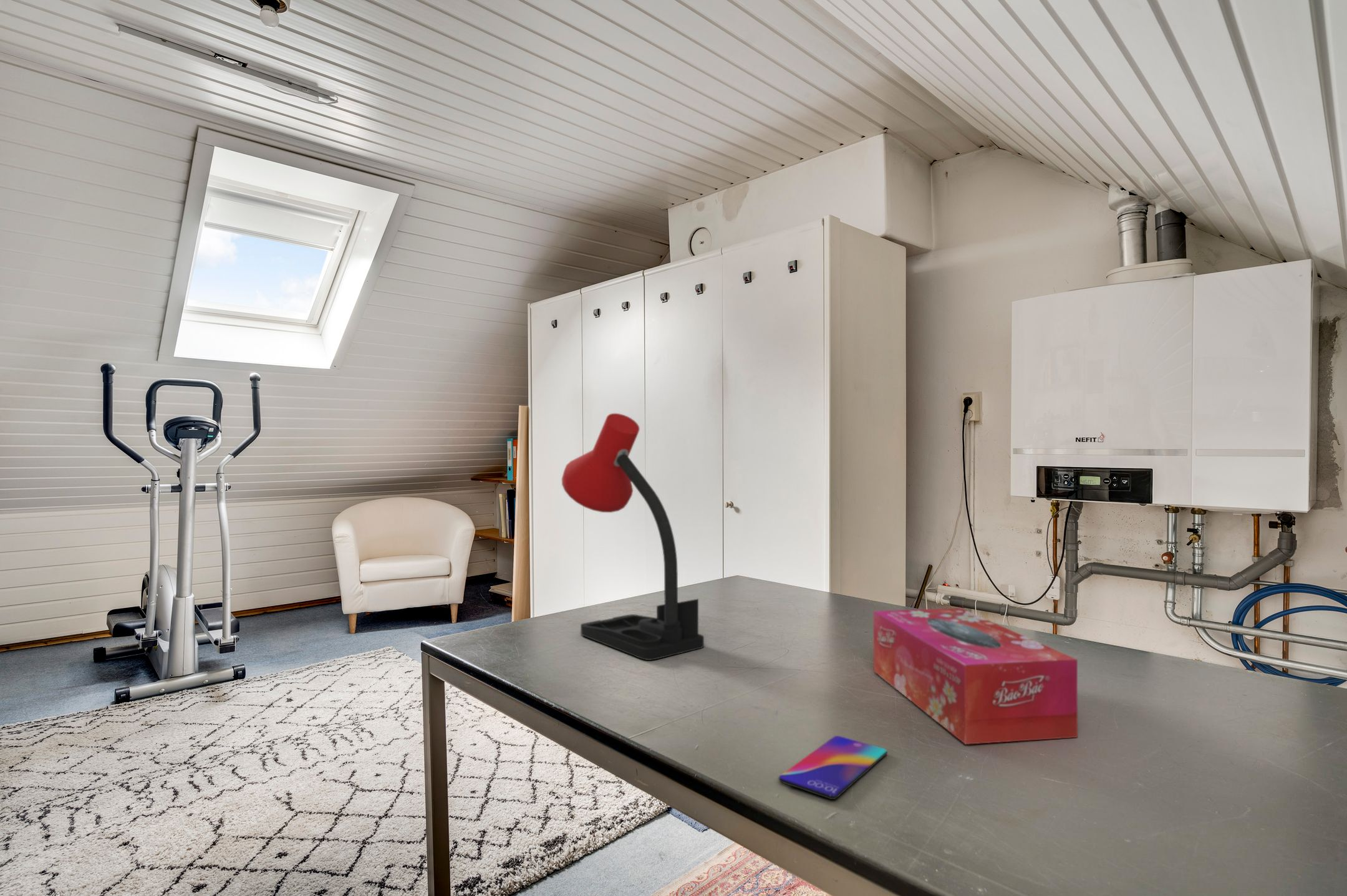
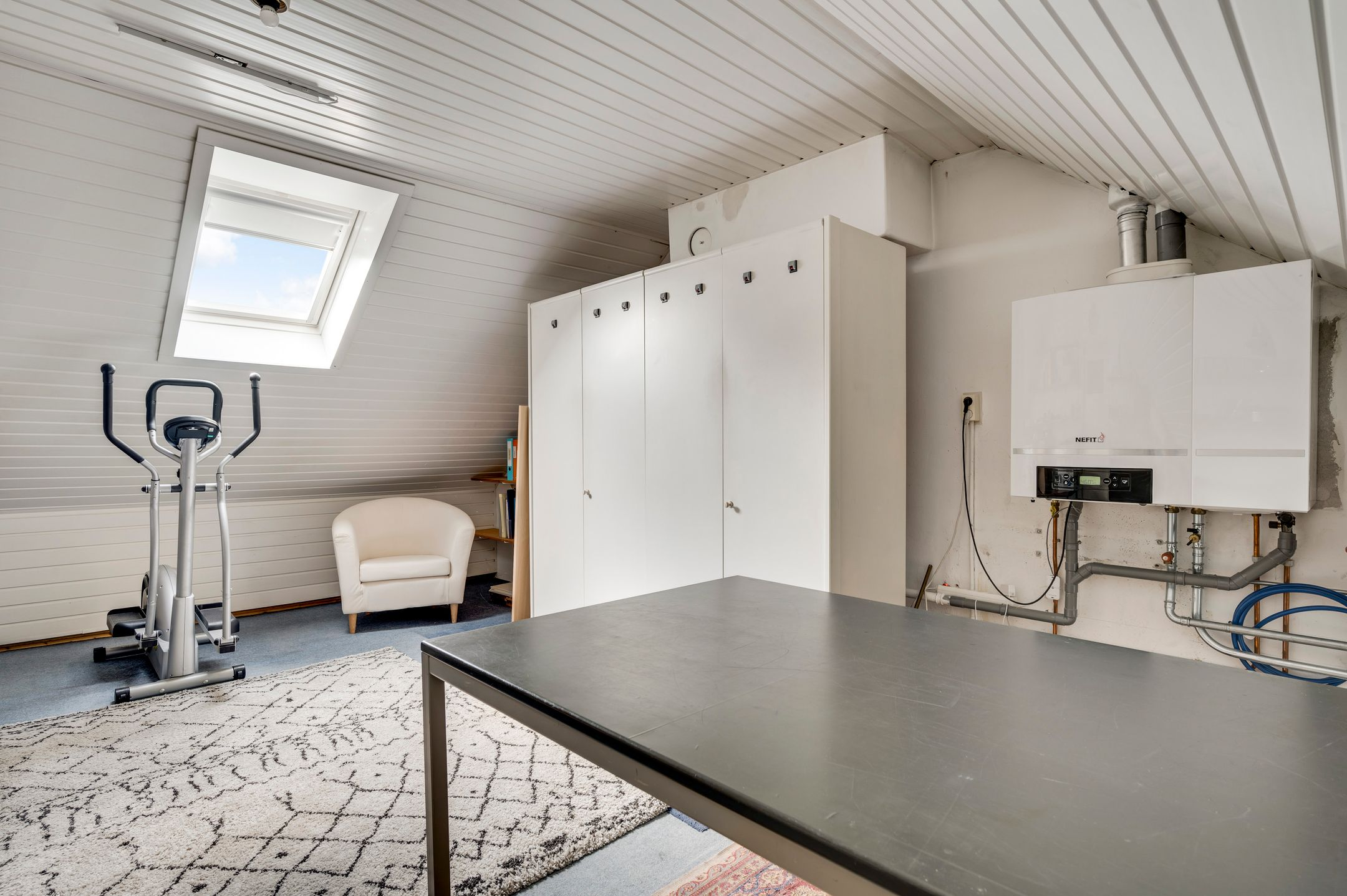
- desk lamp (620, 509)
- tissue box (962, 666)
- smartphone (835, 764)
